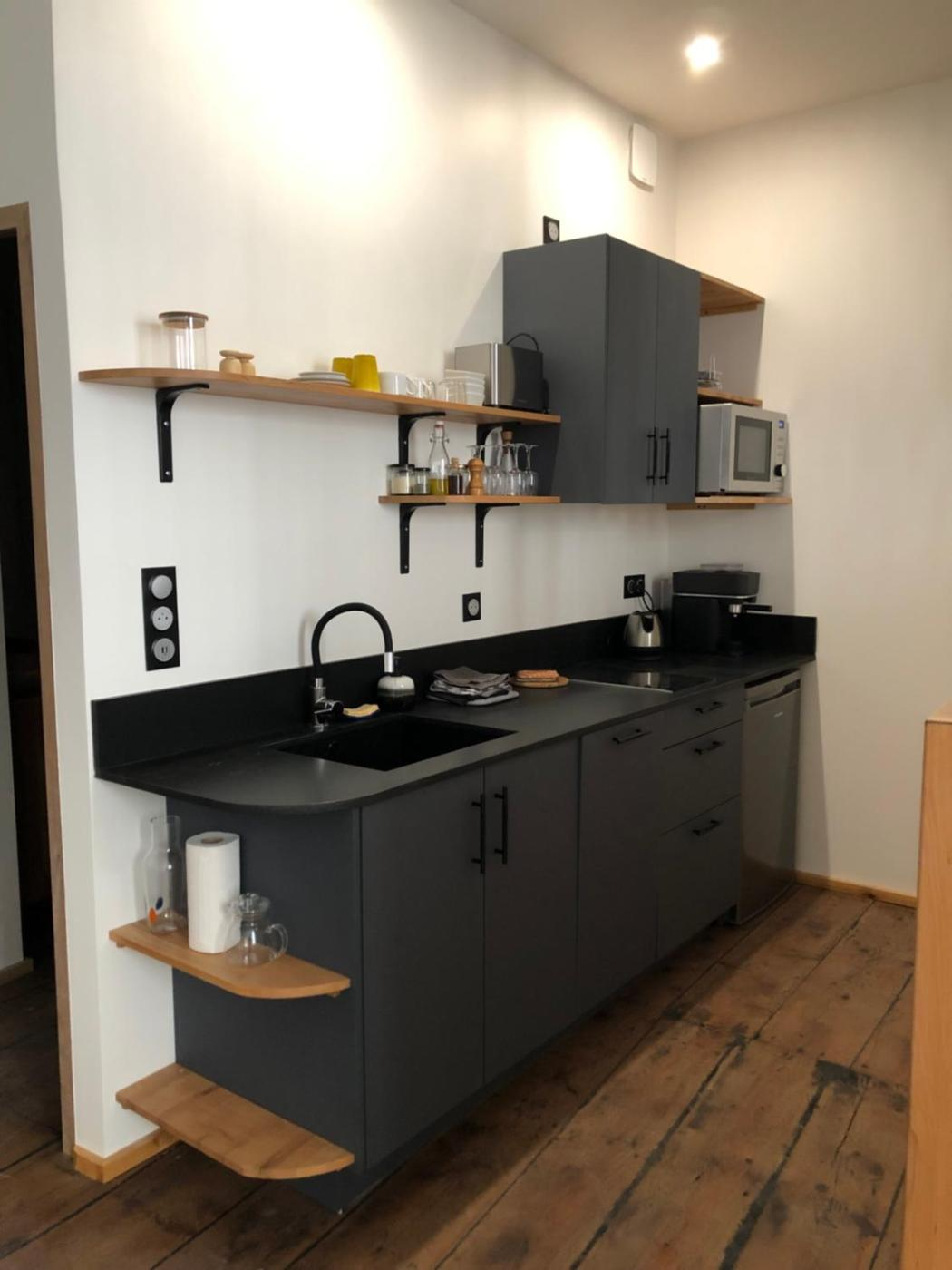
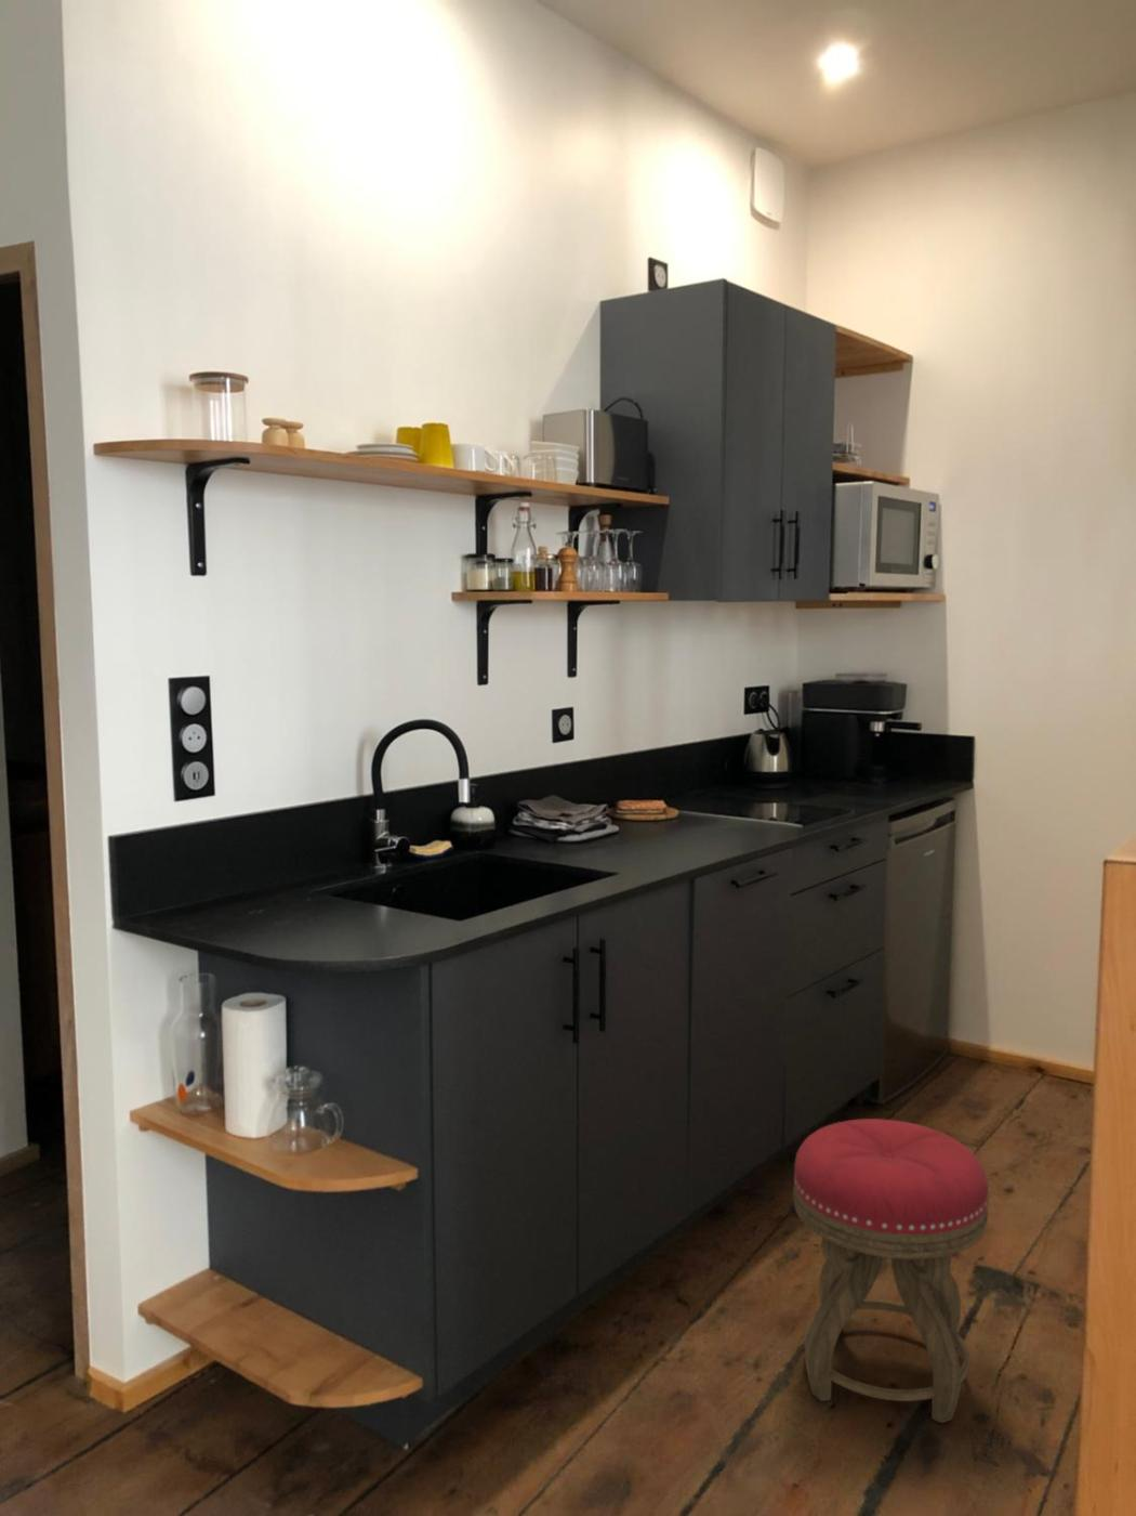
+ stool (887, 1256)
